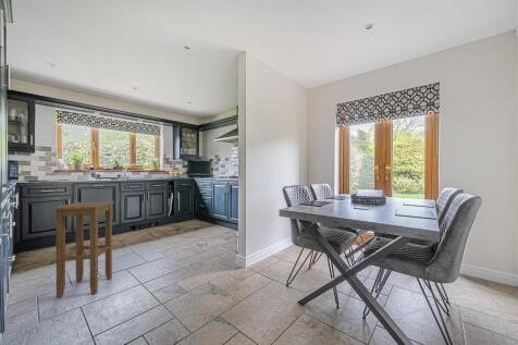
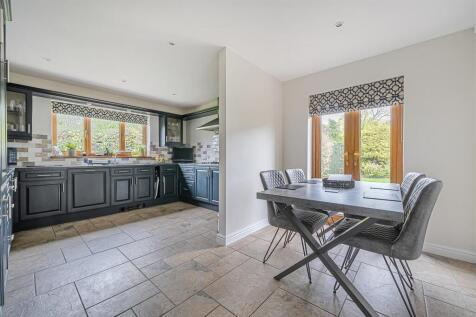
- stool (86, 246)
